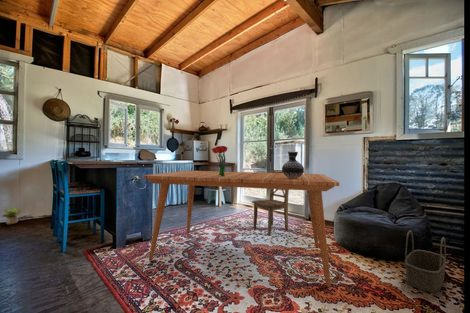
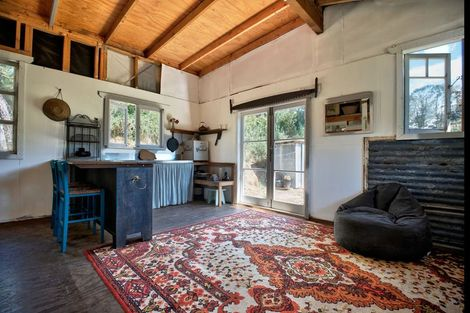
- dining chair (271, 200)
- dining table (242, 187)
- bouquet (220, 160)
- basket (425, 256)
- ceramic jug (293, 164)
- potted plant (11, 215)
